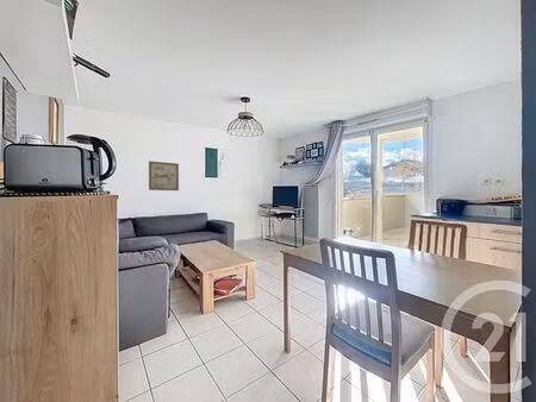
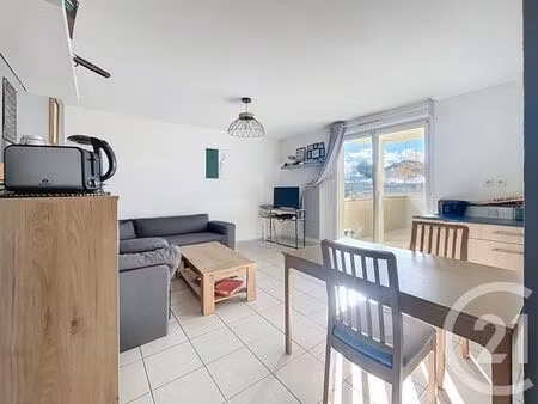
- wall art (163, 176)
